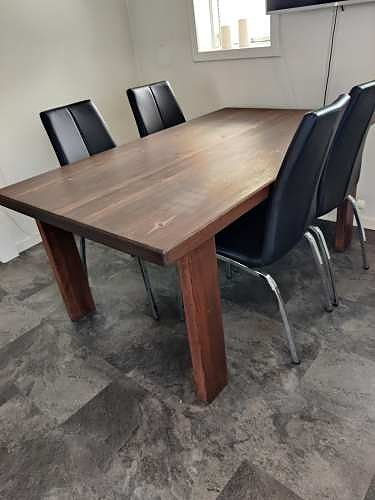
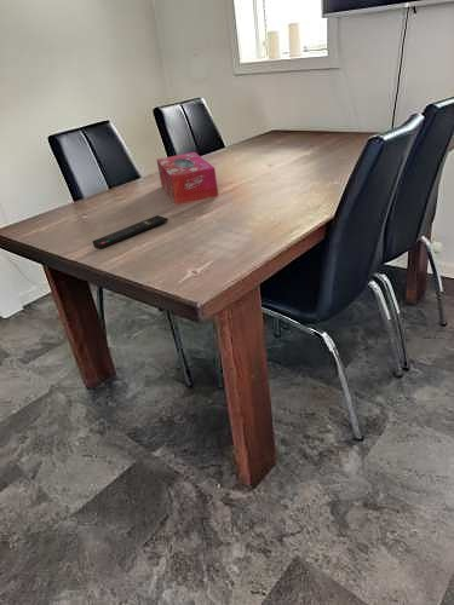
+ tissue box (185, 177)
+ remote control (131, 231)
